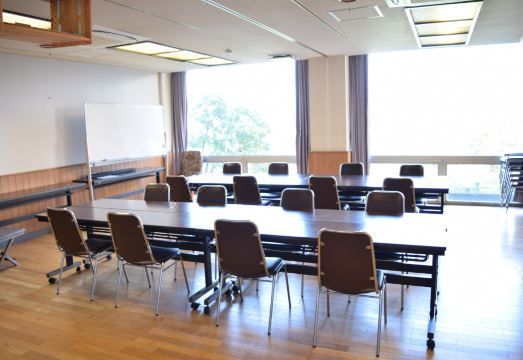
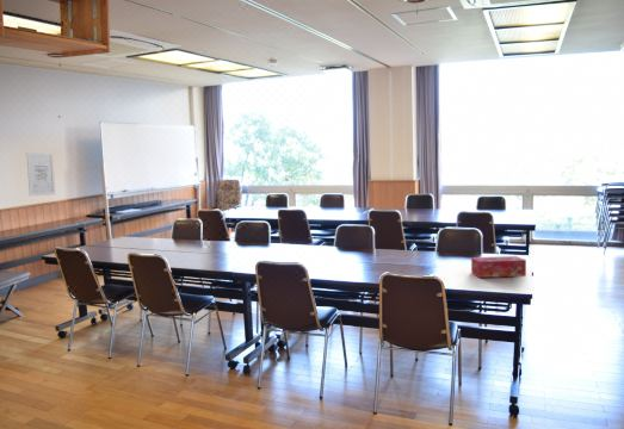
+ wall art (41, 174)
+ tissue box (498, 266)
